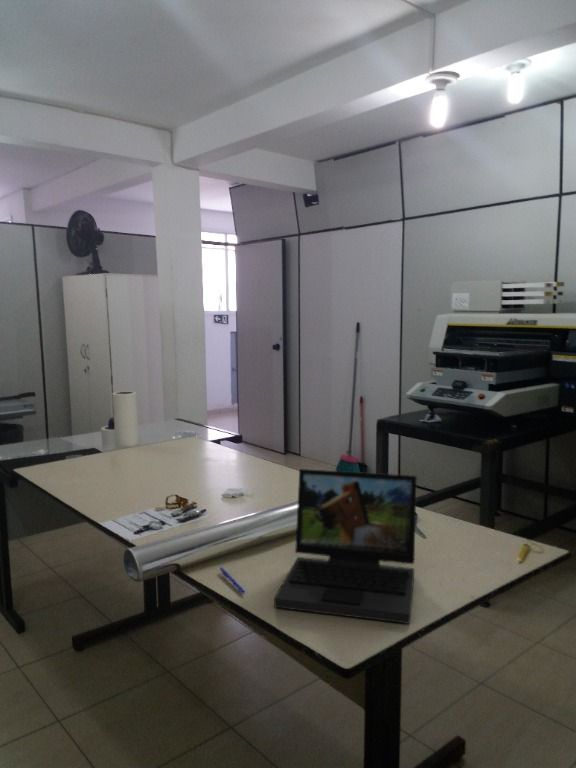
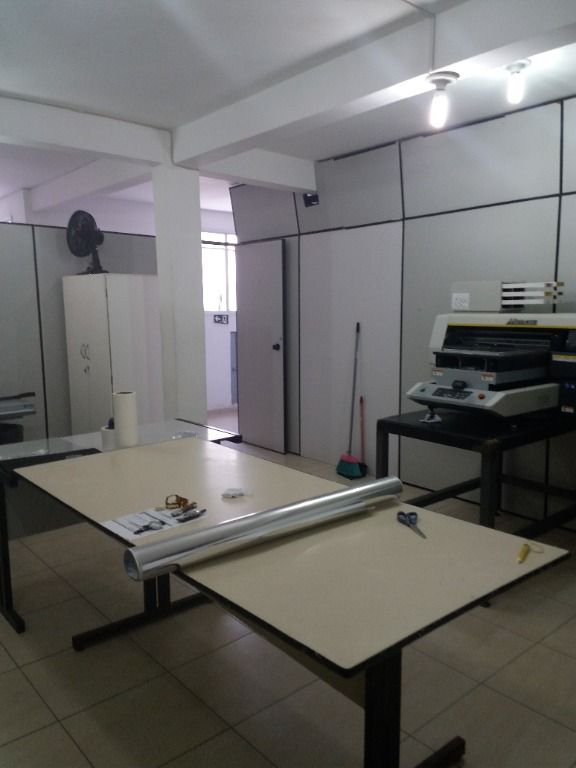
- pen (232, 580)
- laptop (349, 536)
